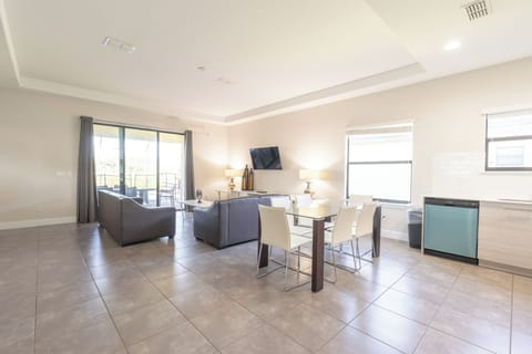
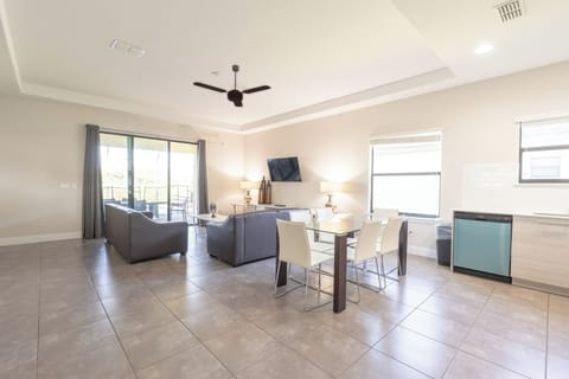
+ ceiling fan (235, 85)
